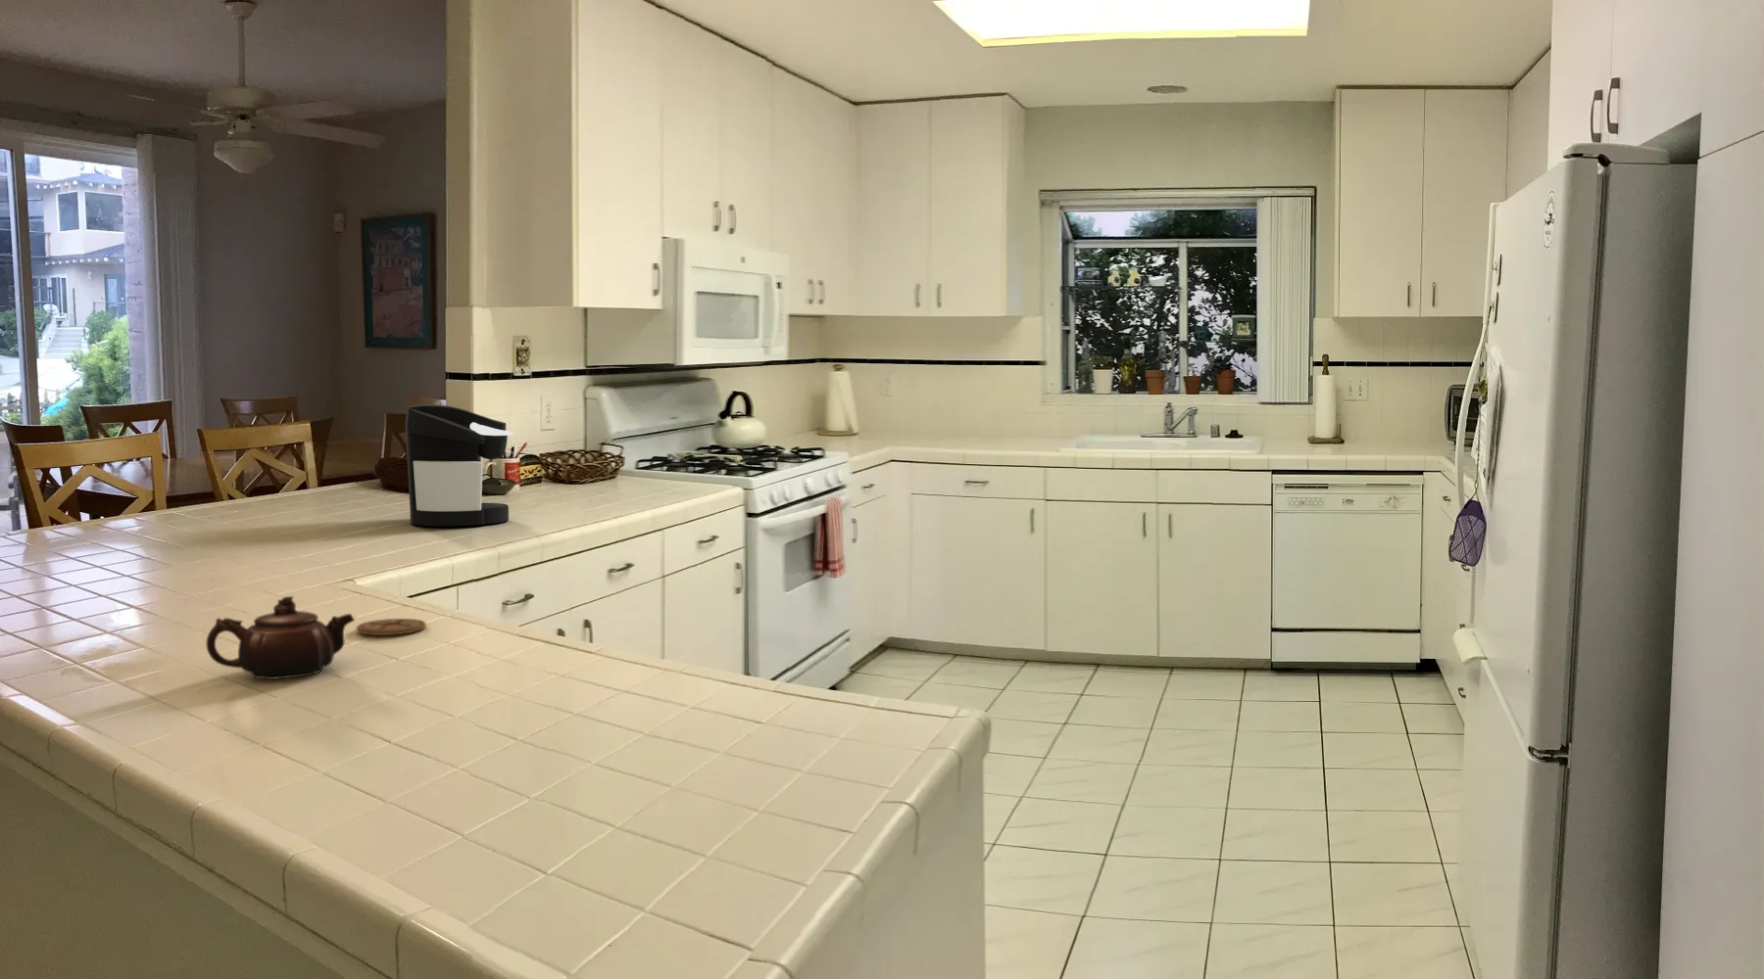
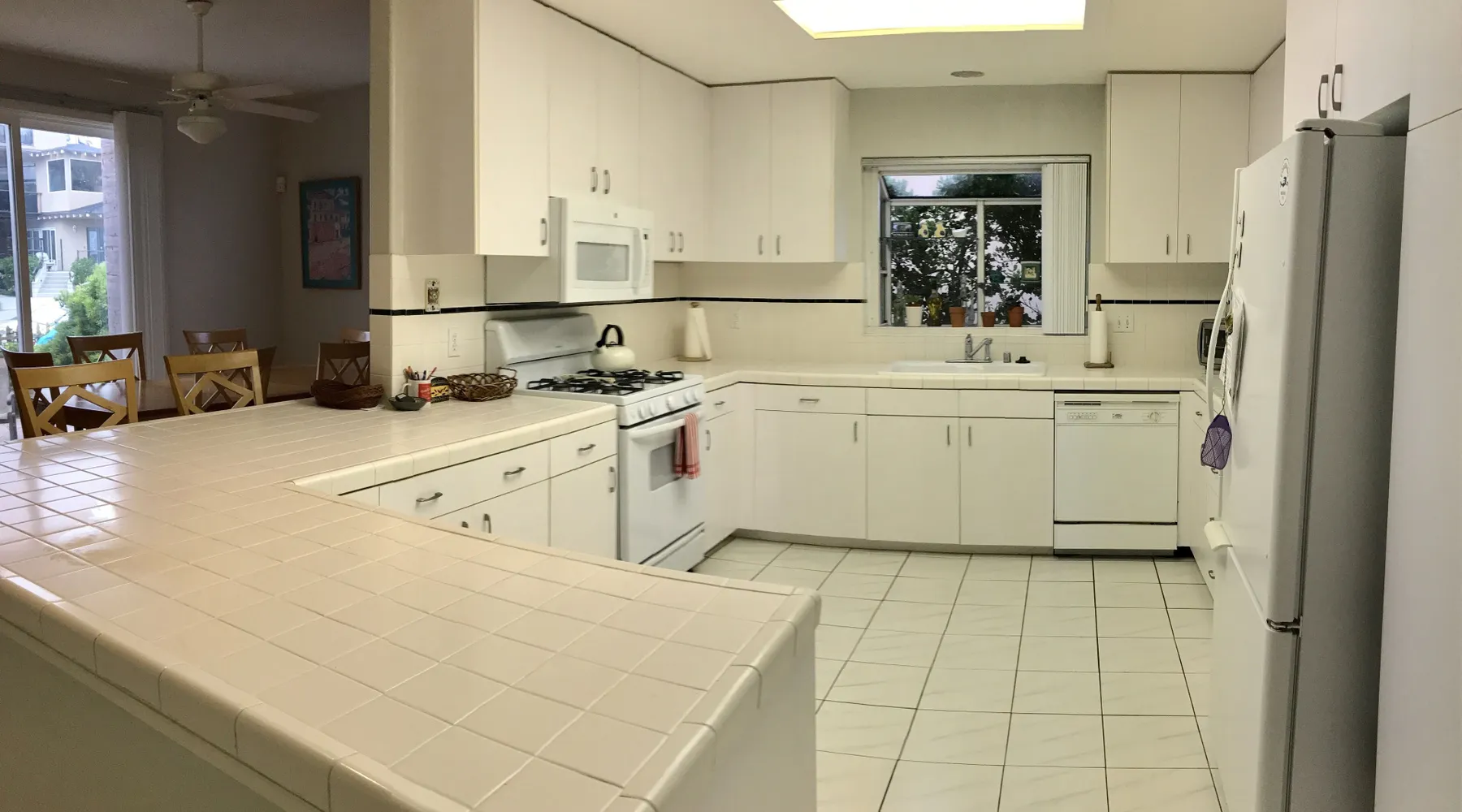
- teapot (282, 633)
- coaster (391, 627)
- coffee maker (461, 463)
